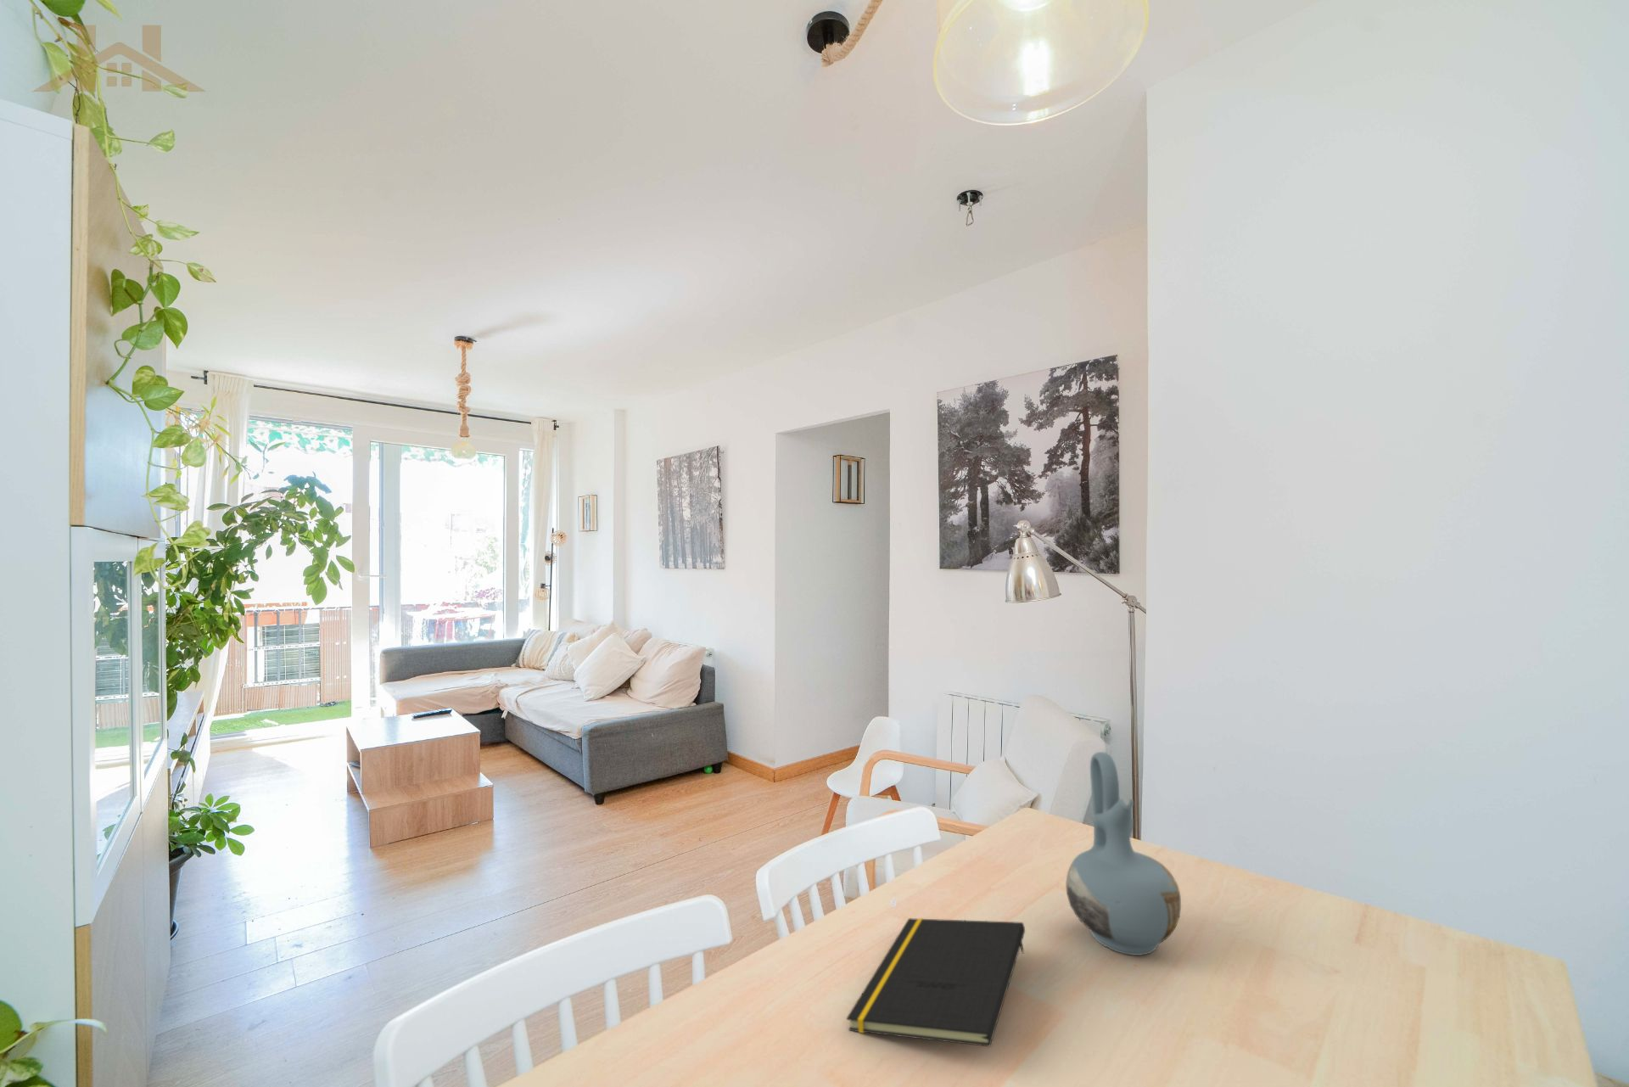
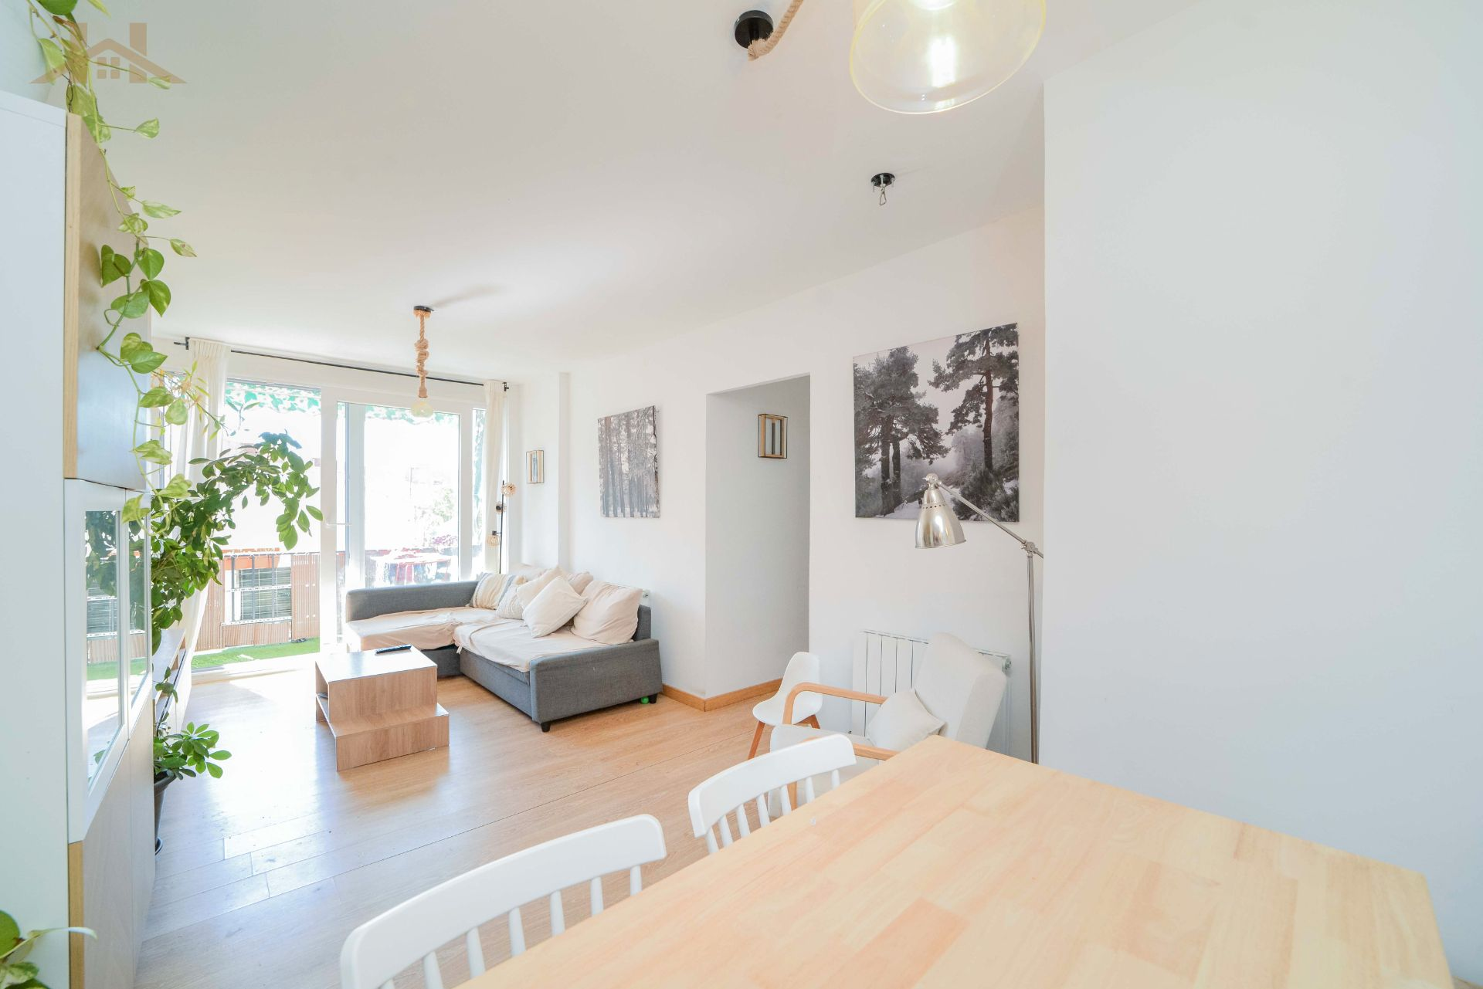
- notepad (942, 972)
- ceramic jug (1121, 849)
